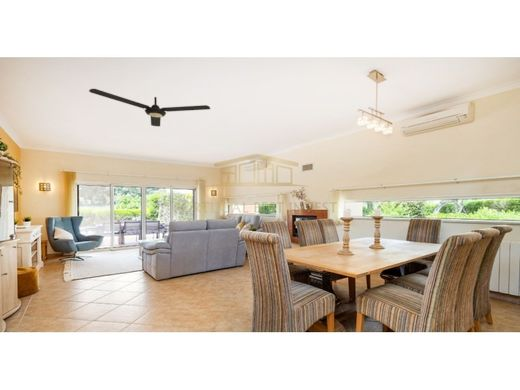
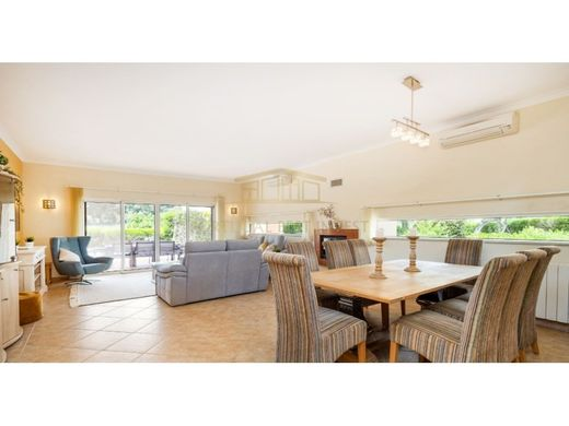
- ceiling fan (155, 110)
